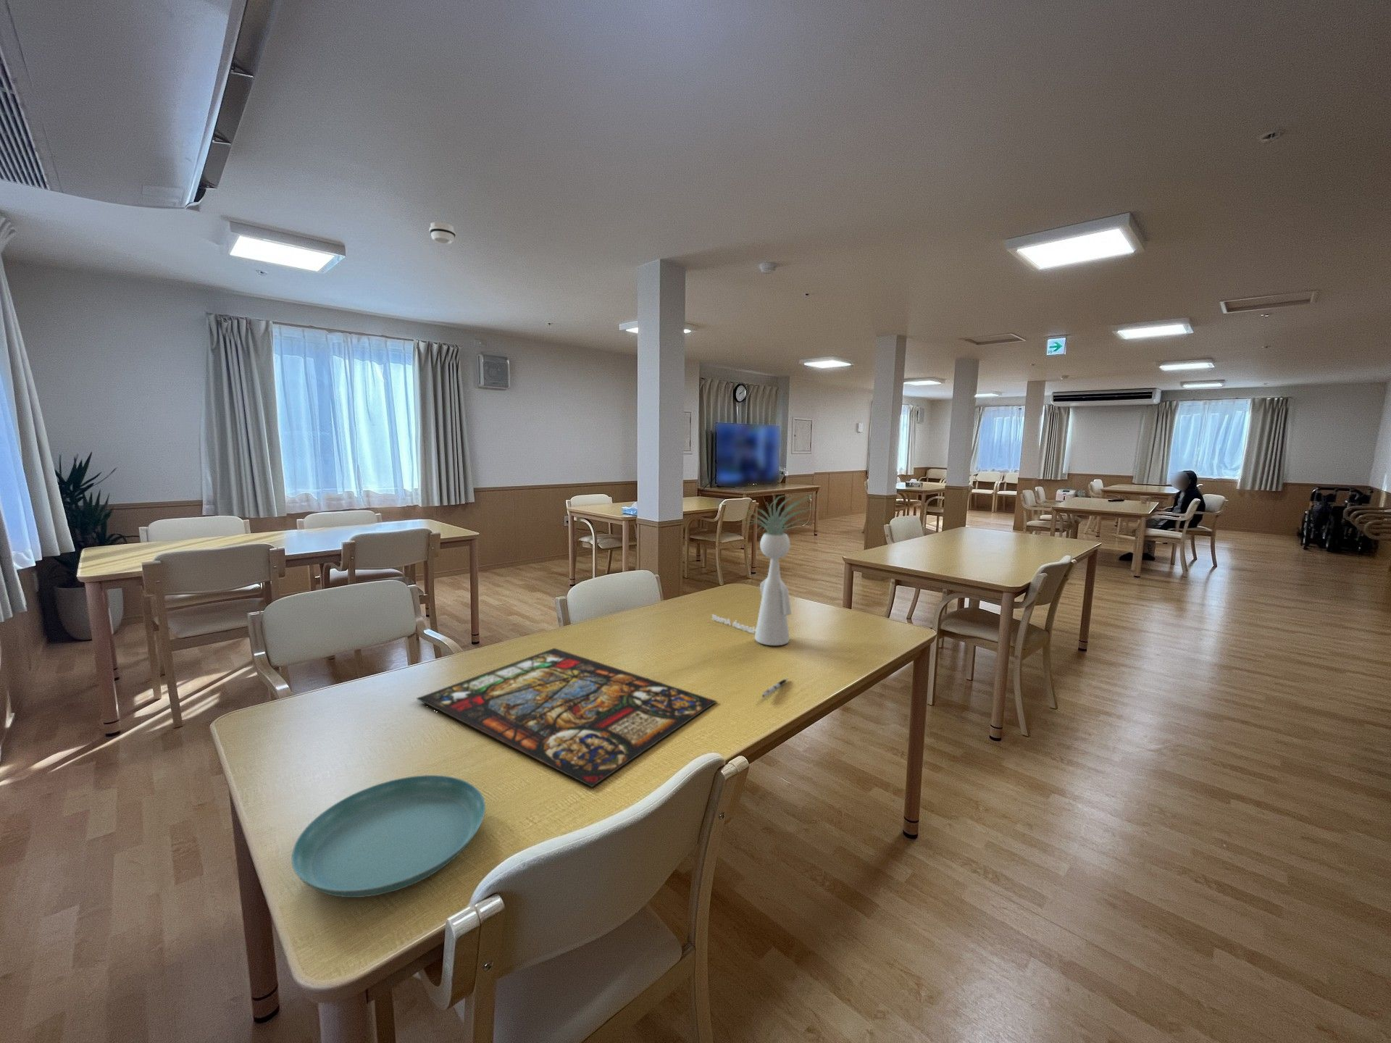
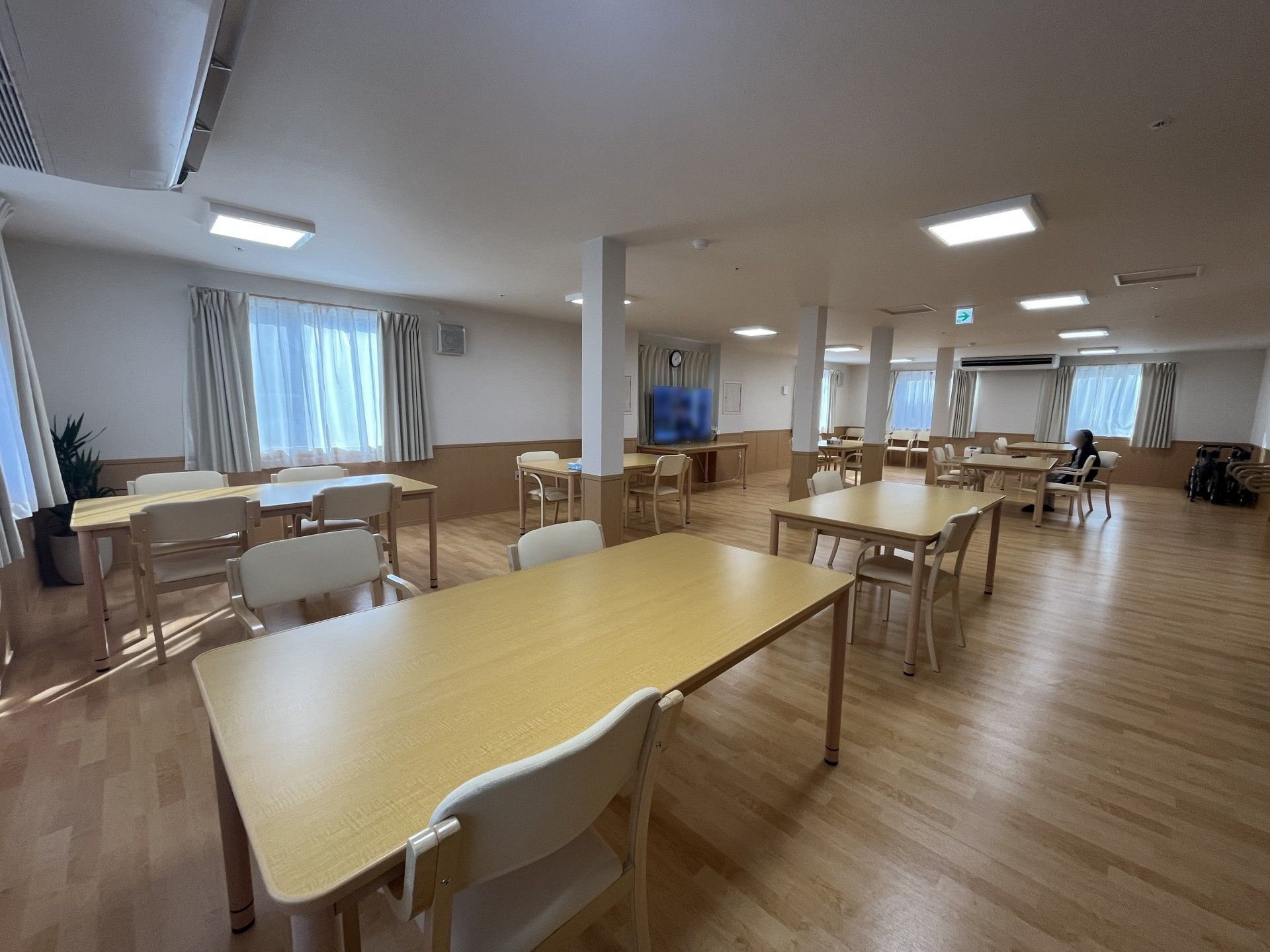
- pen (775, 687)
- stained glass panel (568, 699)
- saucer (395, 834)
- potted plant (769, 565)
- smoke detector (442, 233)
